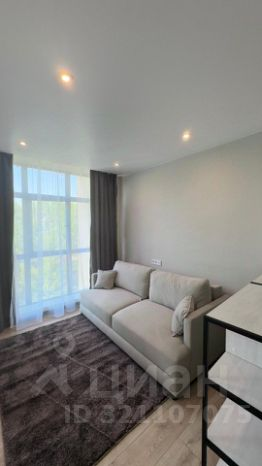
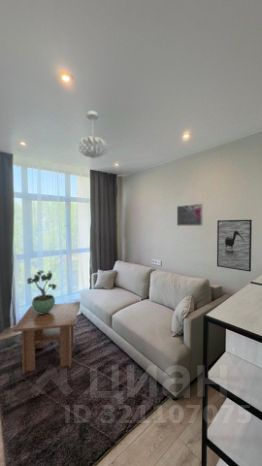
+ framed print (189, 215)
+ potted plant (42, 291)
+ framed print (233, 244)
+ pendant light (92, 135)
+ coffee table (51, 335)
